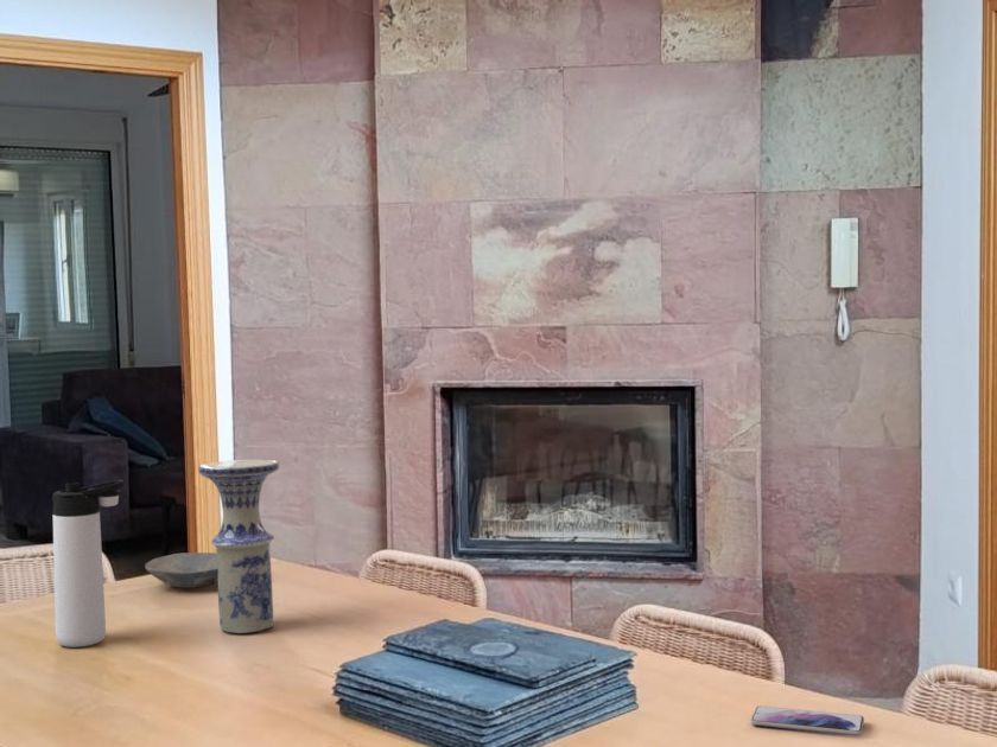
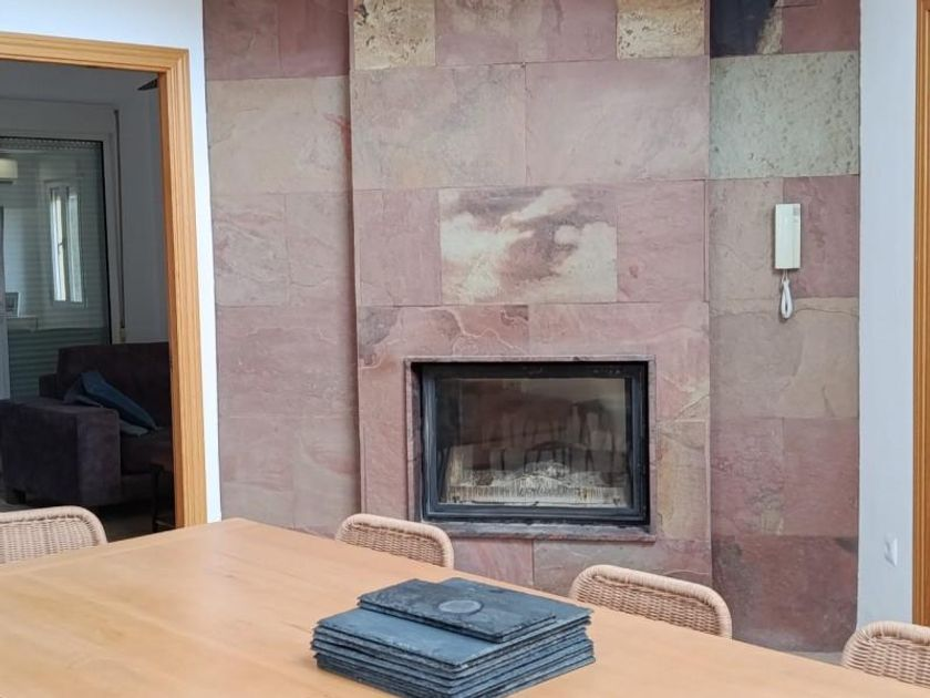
- bowl (192, 572)
- thermos bottle (89, 561)
- vase (241, 544)
- smartphone (807, 720)
